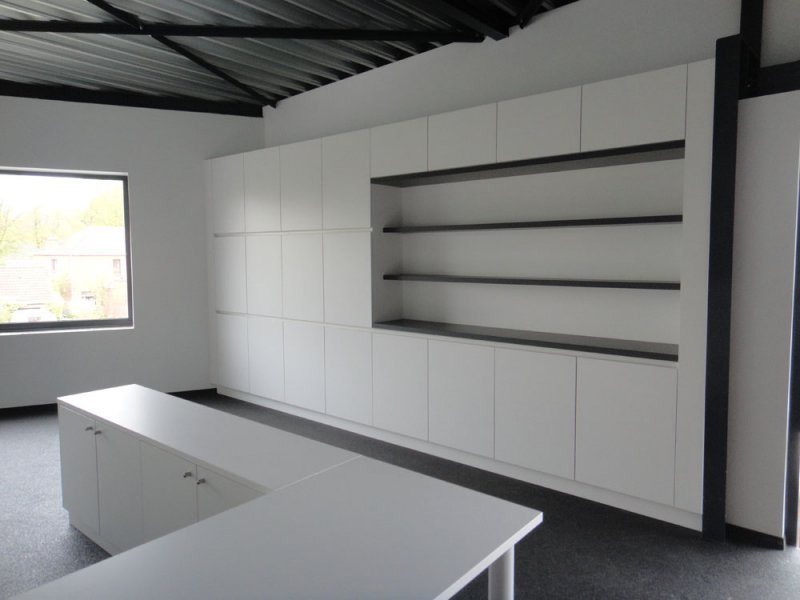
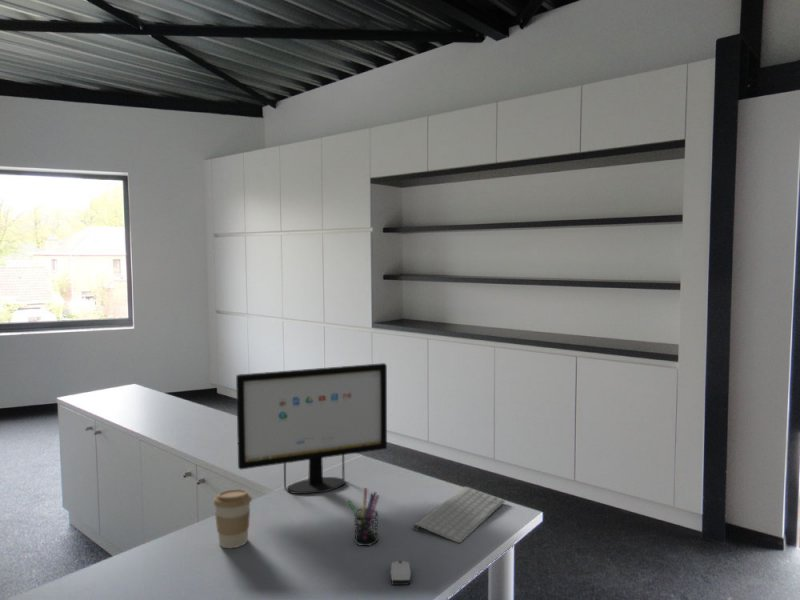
+ pen holder (363, 516)
+ computer monitor (315, 428)
+ computer mouse (400, 569)
+ keyboard (461, 511)
+ coffee cup (232, 516)
